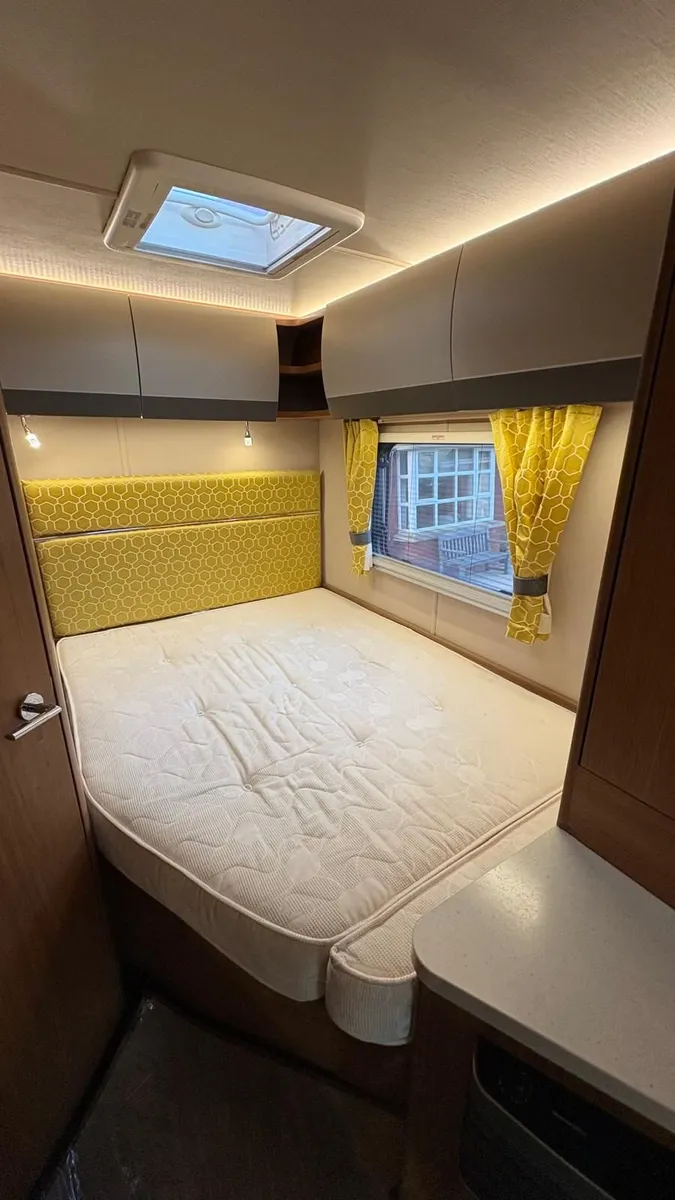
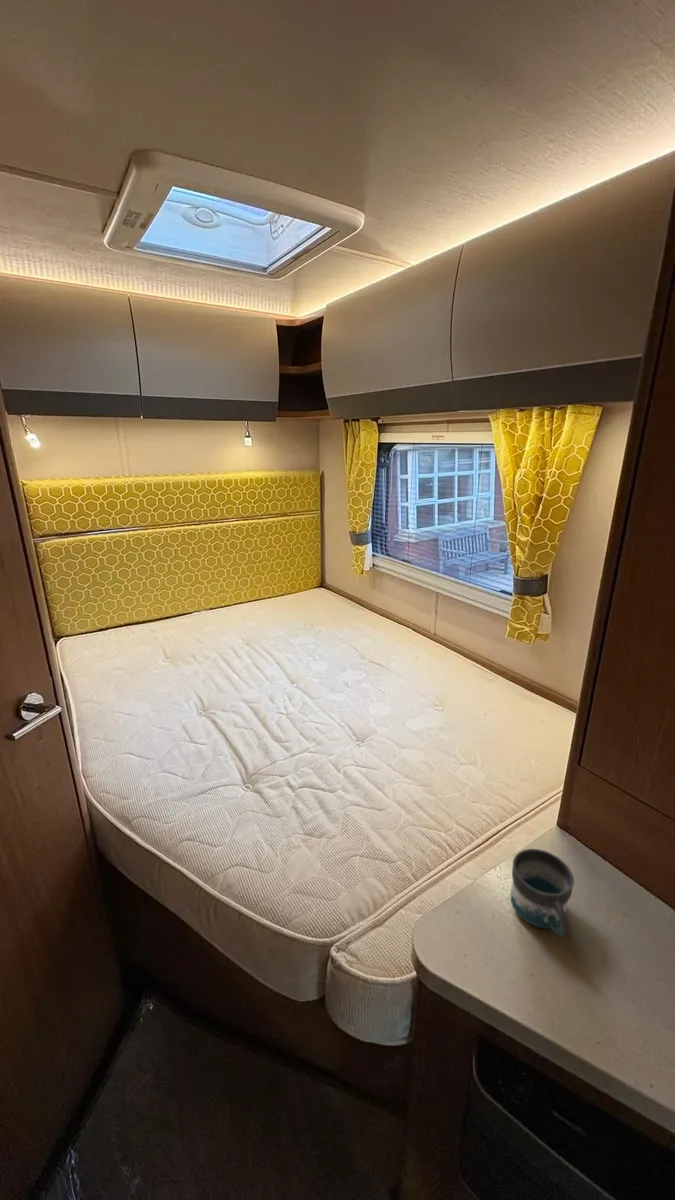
+ mug (545, 894)
